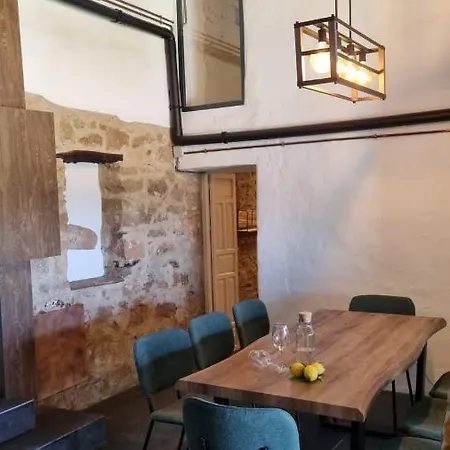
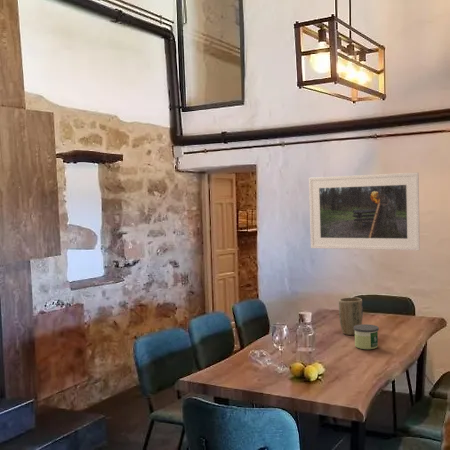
+ candle (366, 337)
+ plant pot (351, 316)
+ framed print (361, 212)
